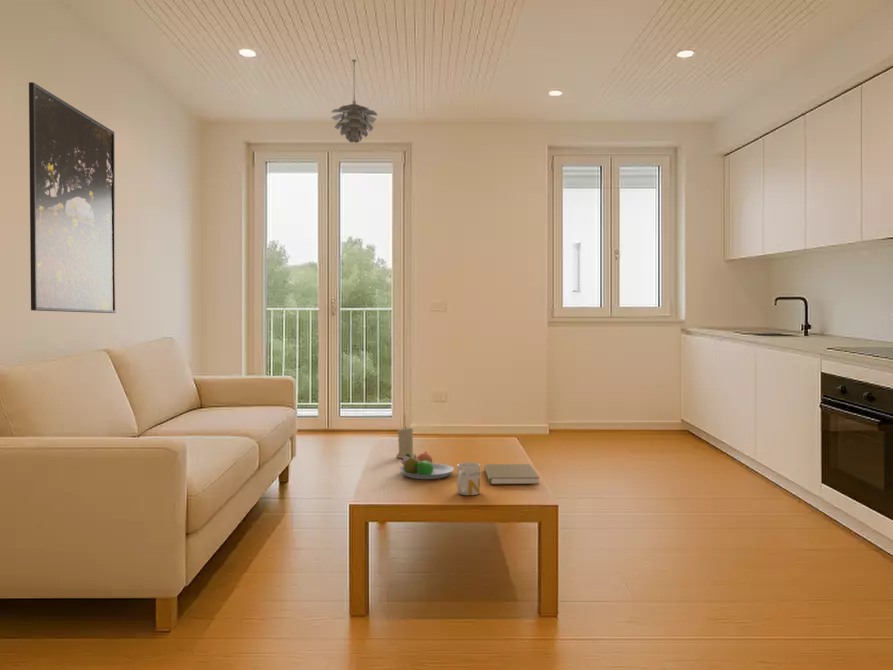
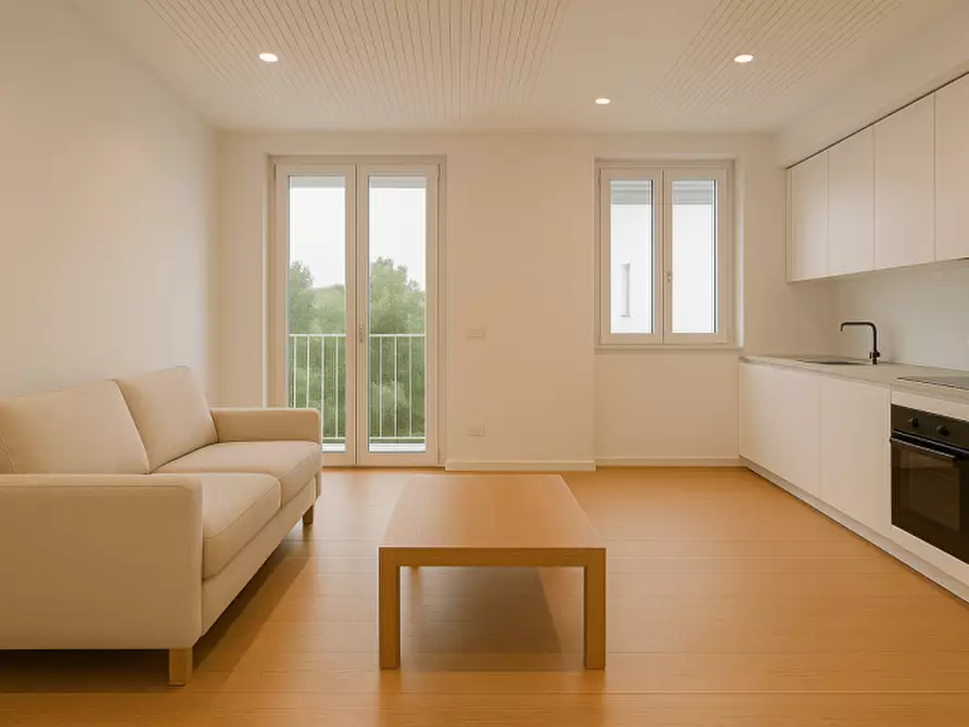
- mug (468, 479)
- candle (406, 441)
- fruit bowl (425, 463)
- book (510, 473)
- pendant light (354, 100)
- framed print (77, 211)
